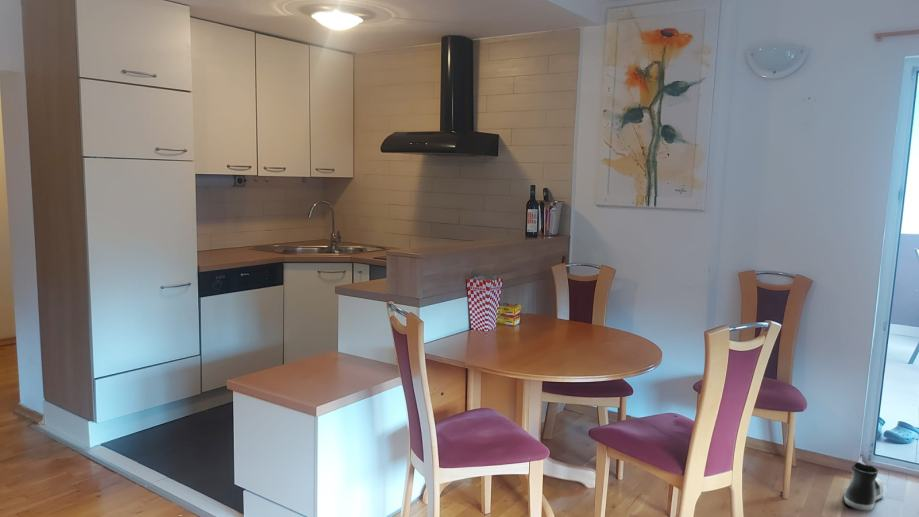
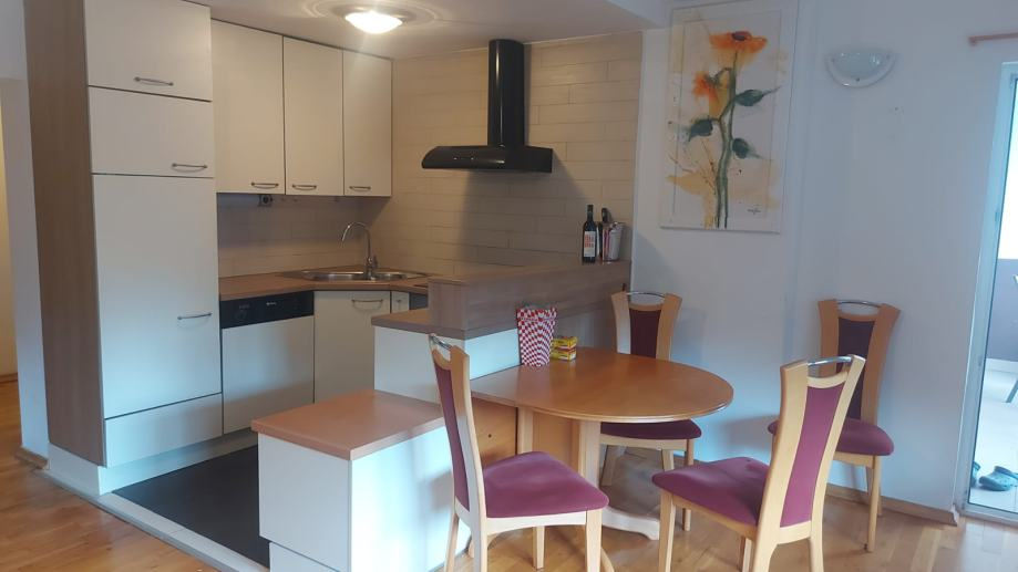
- shoe (863, 479)
